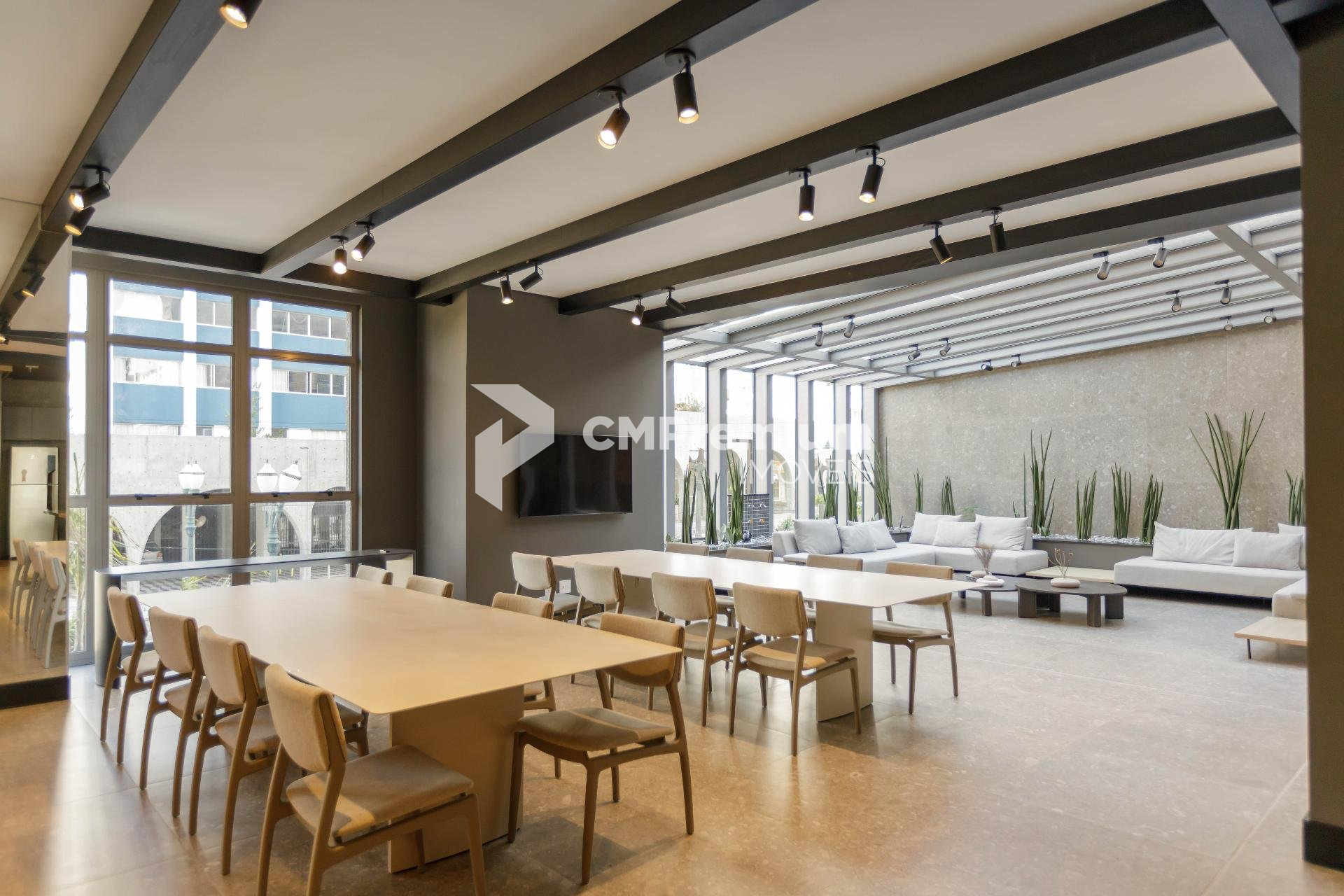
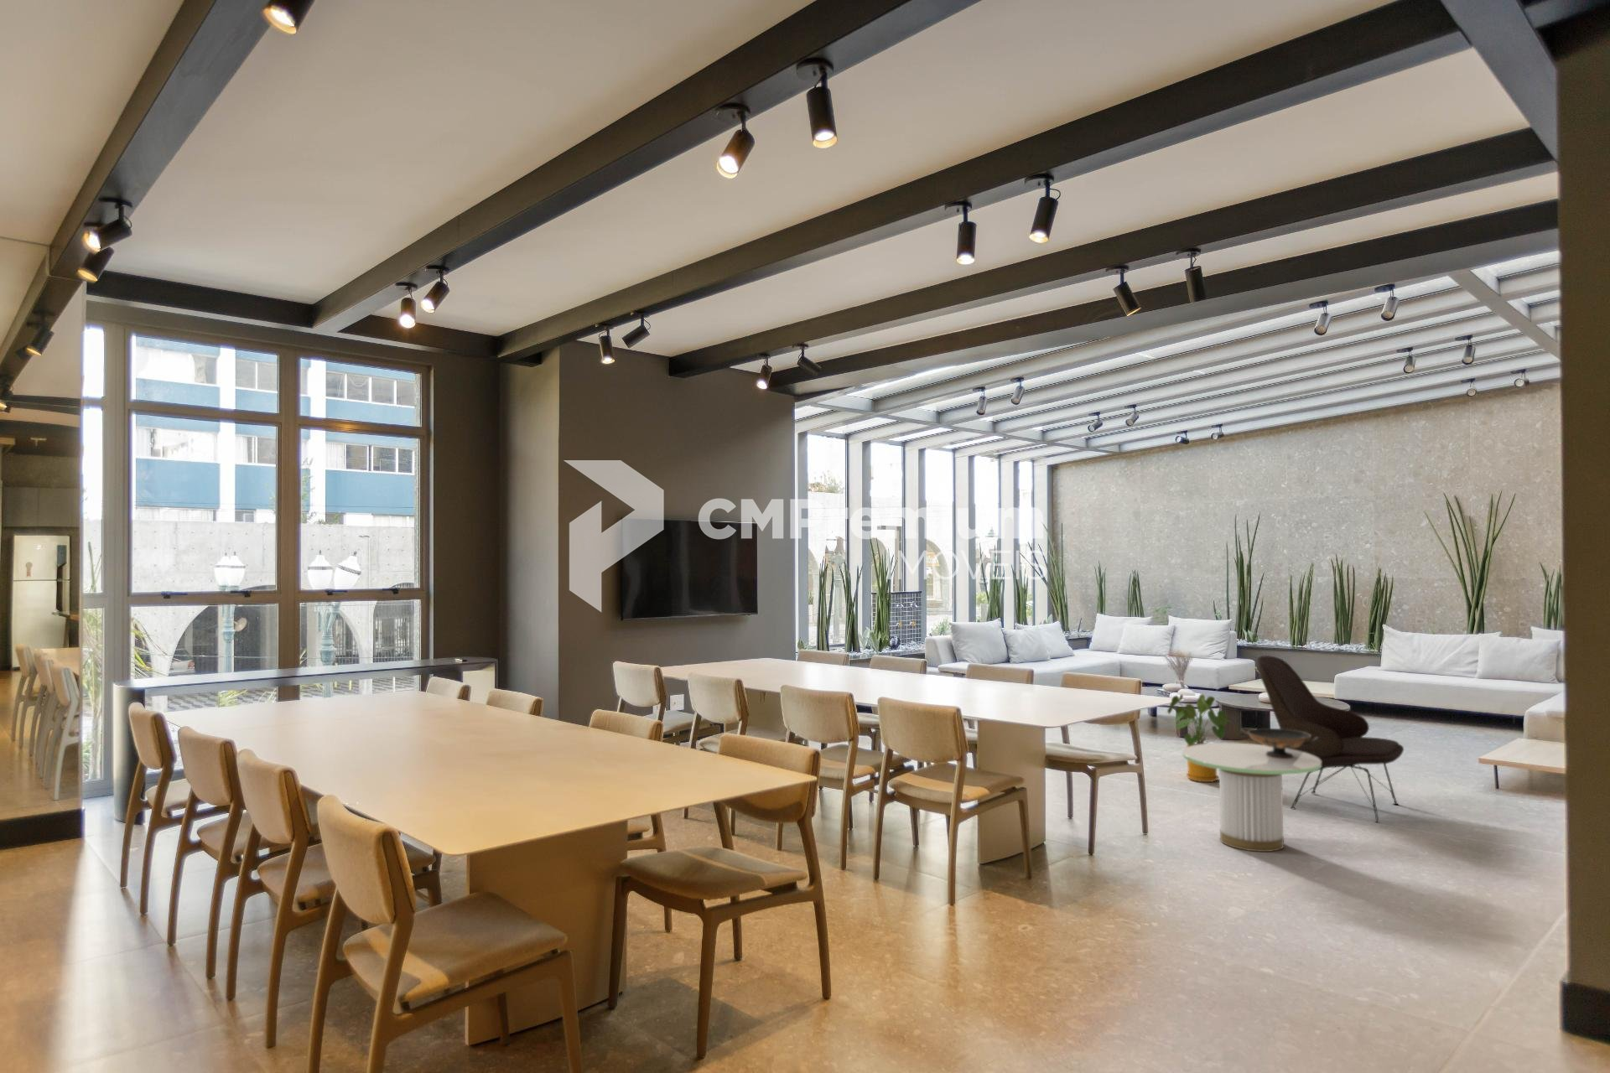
+ side table (1251, 799)
+ house plant (1198, 738)
+ lounge chair (1326, 731)
+ decorative bowl (1279, 744)
